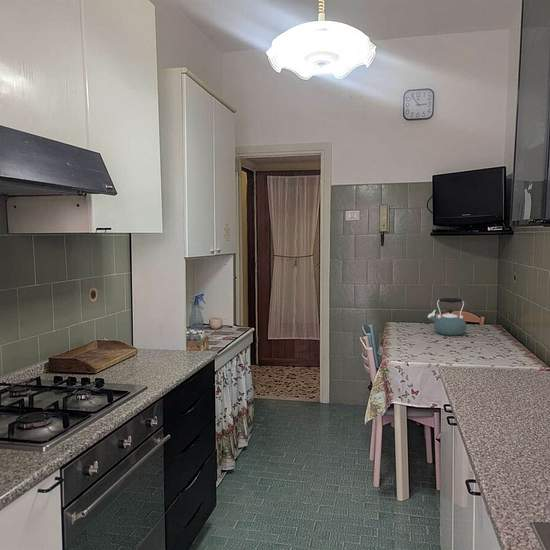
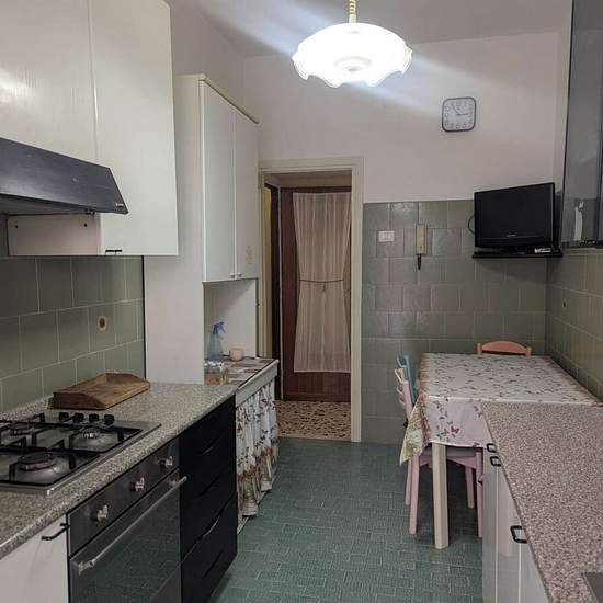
- kettle (446, 315)
